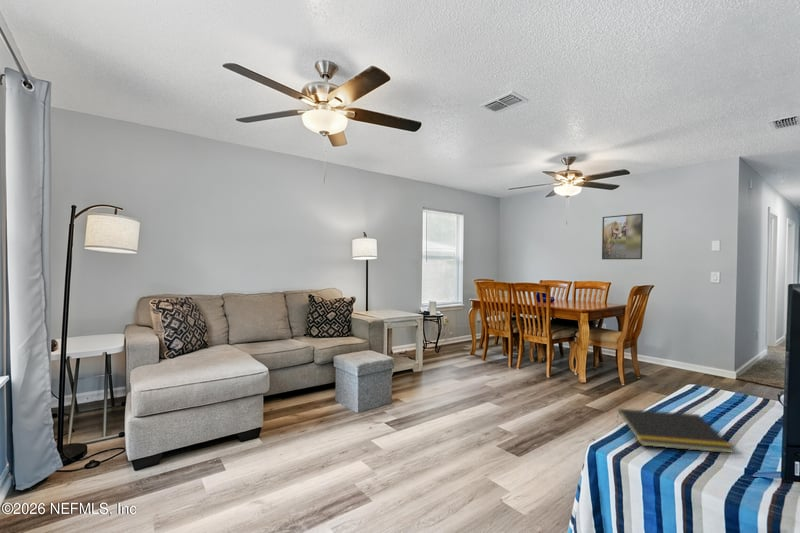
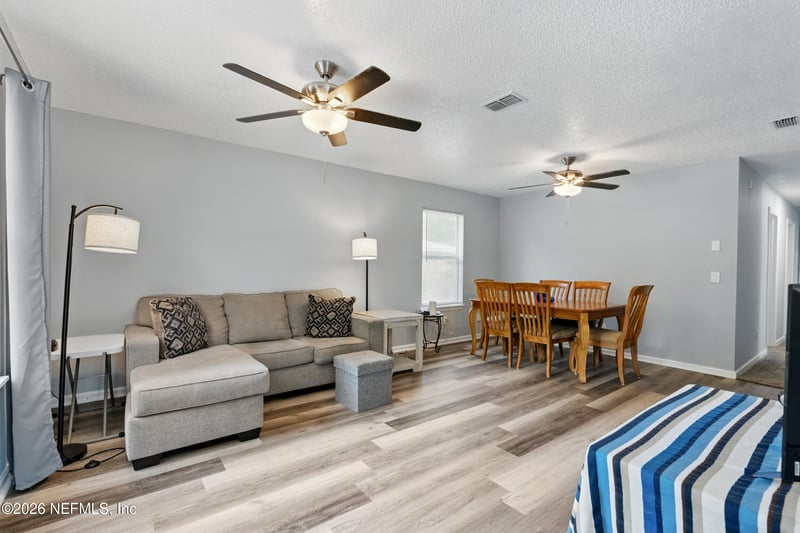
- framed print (621, 237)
- notepad (671, 429)
